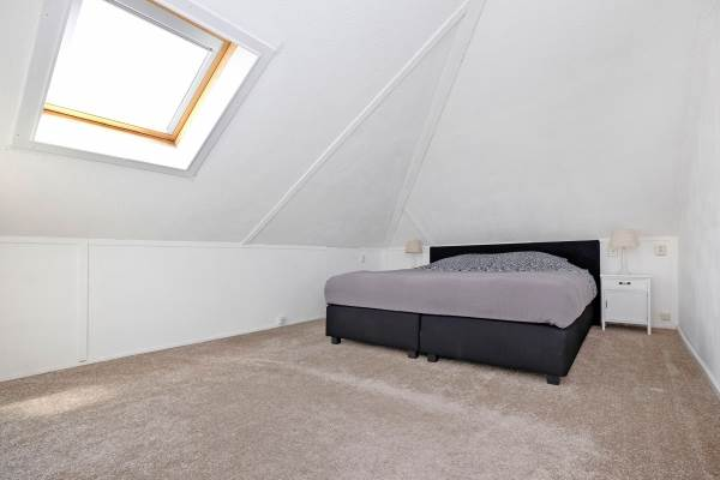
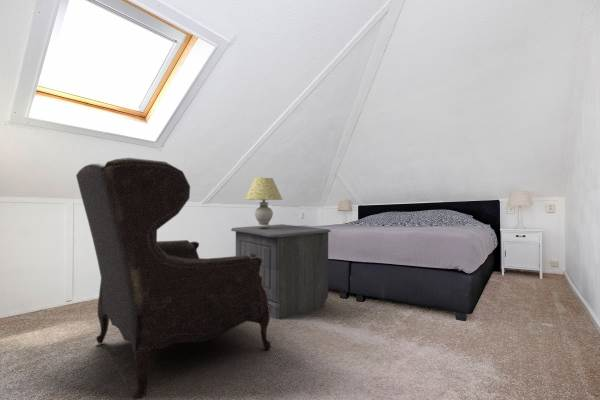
+ nightstand (278, 266)
+ armchair (172, 259)
+ table lamp (263, 203)
